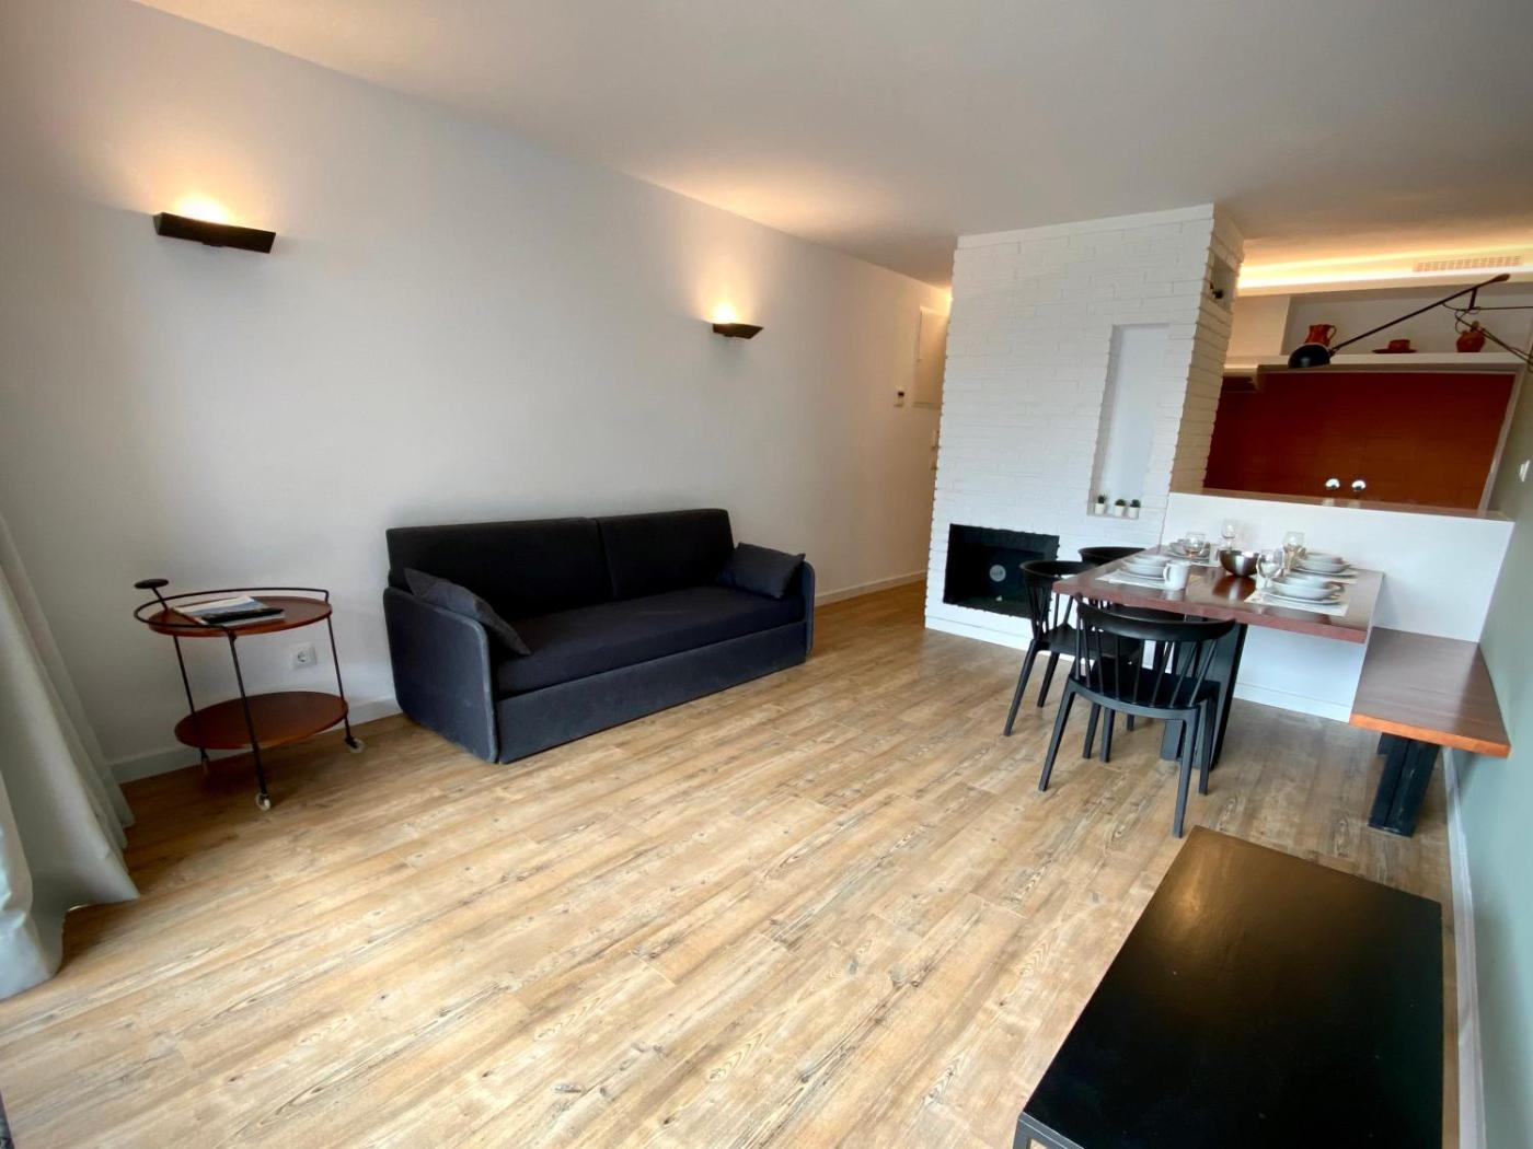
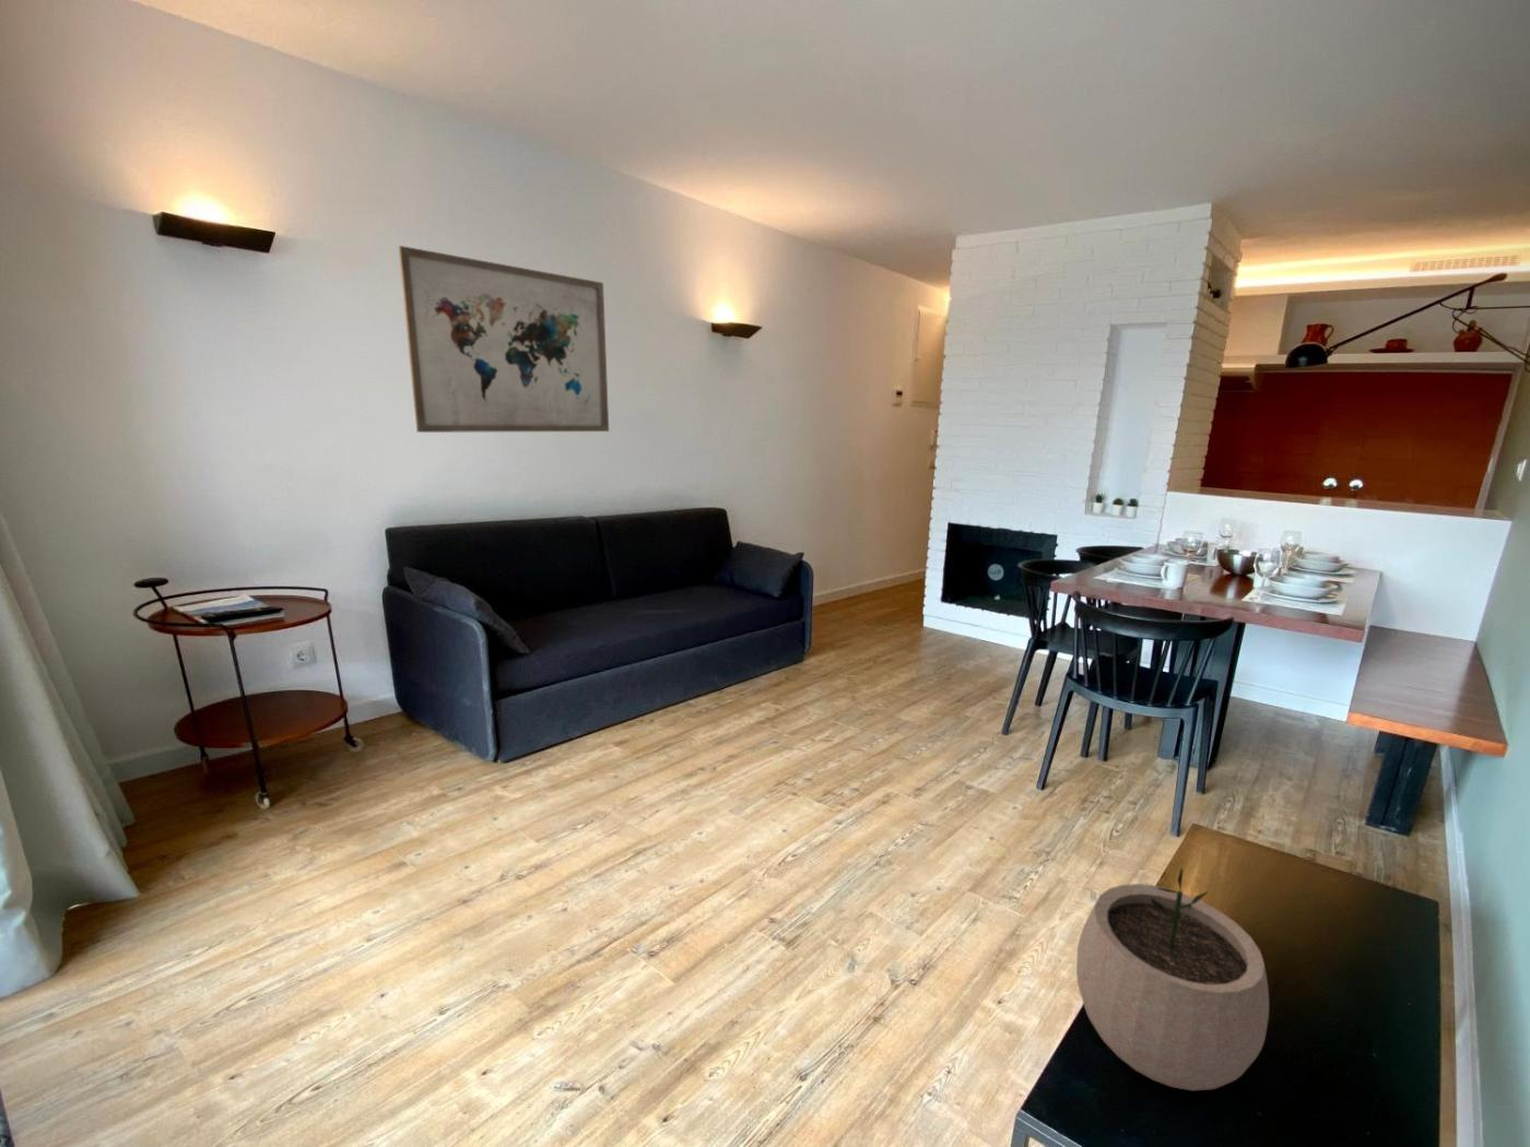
+ plant pot (1169, 965)
+ wall art (517, 351)
